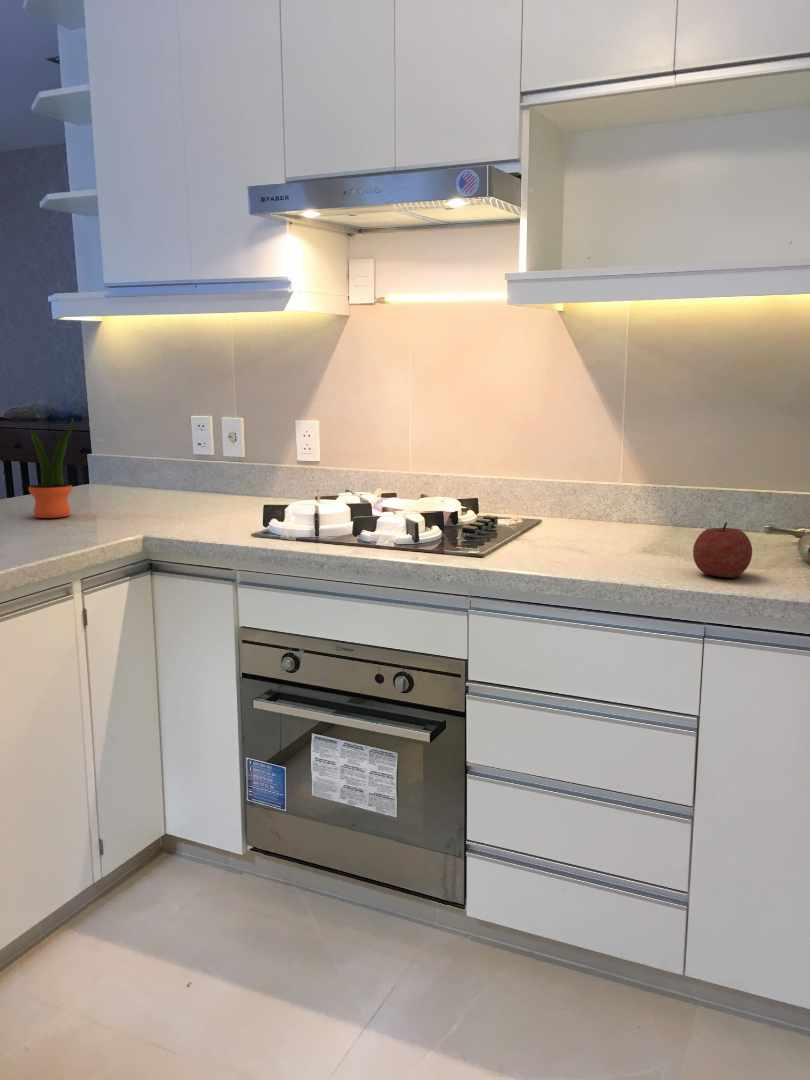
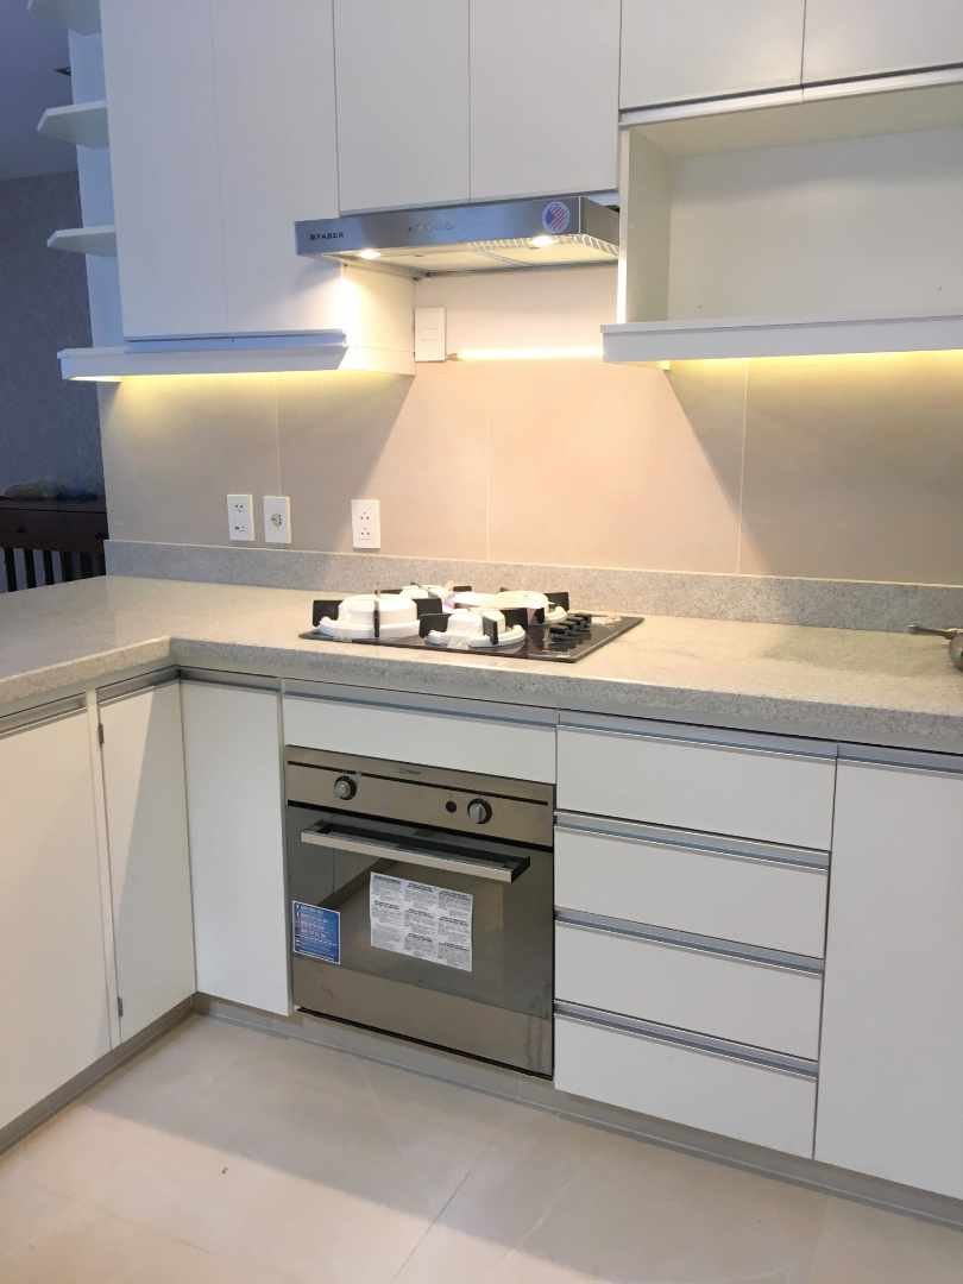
- fruit (724, 548)
- potted plant (56, 467)
